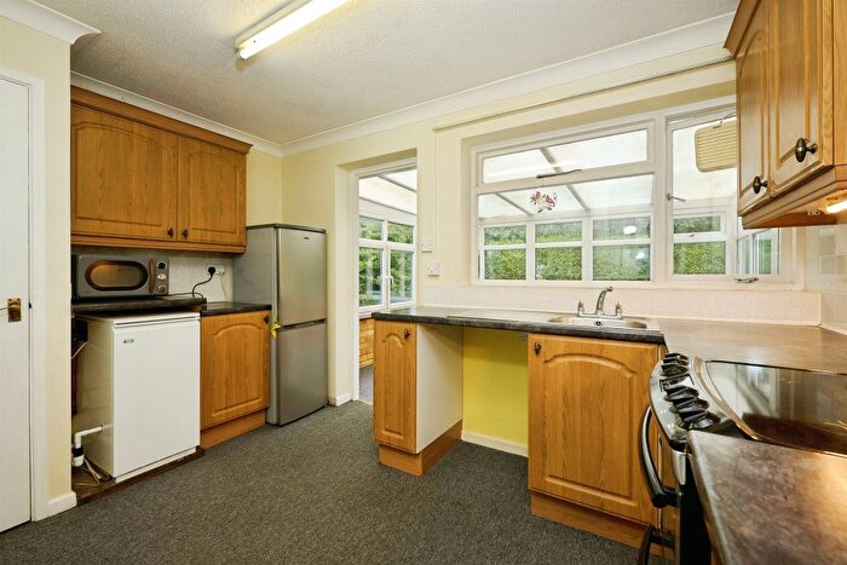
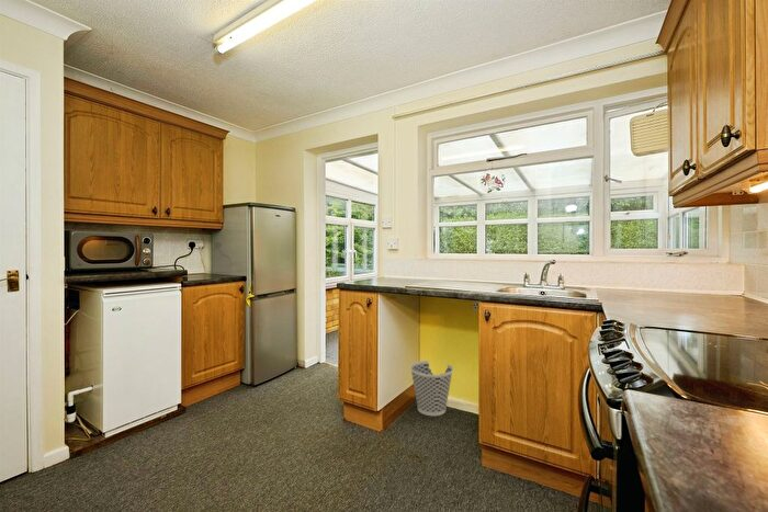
+ wastebasket (431, 388)
